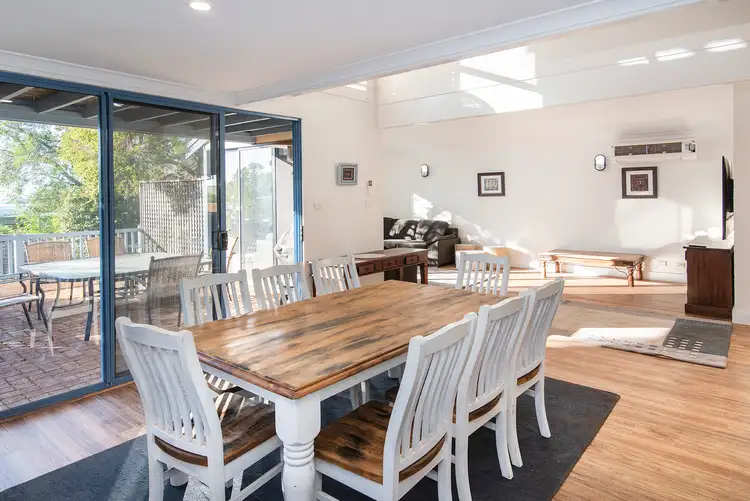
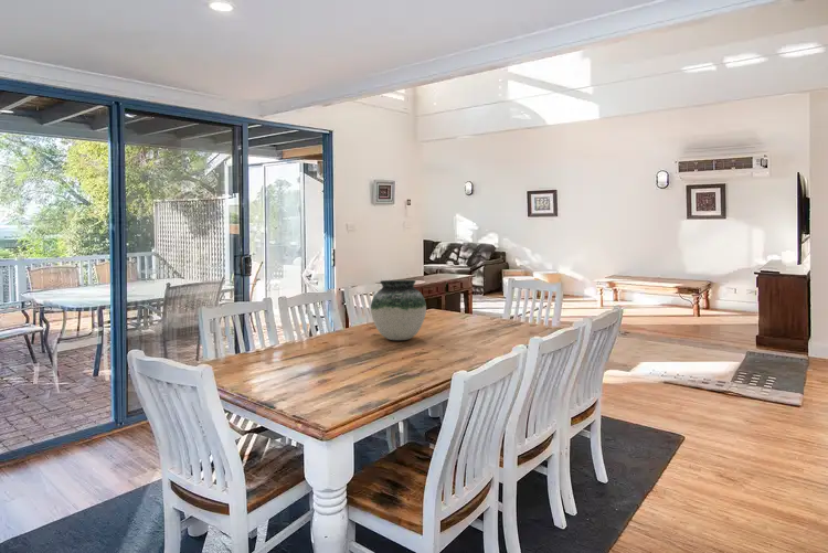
+ vase (397, 309)
